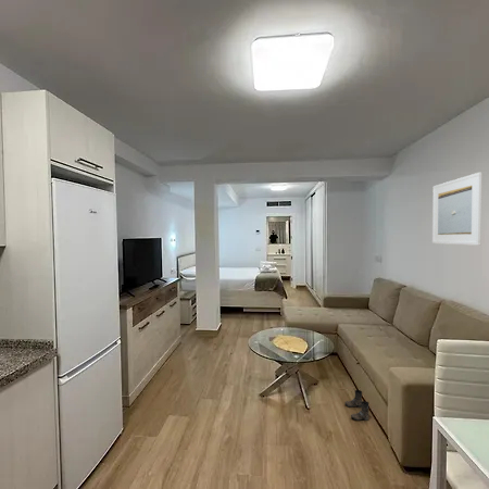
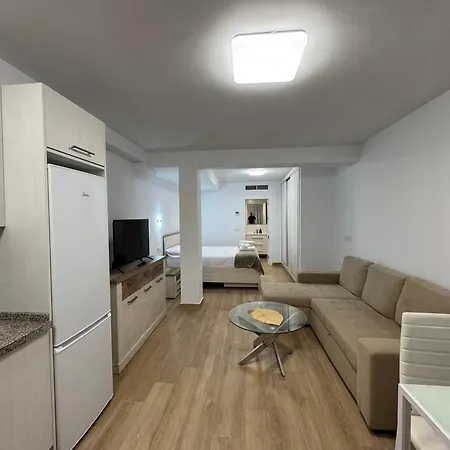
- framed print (453, 212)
- boots (356, 404)
